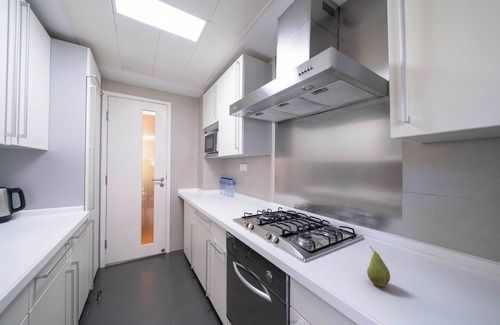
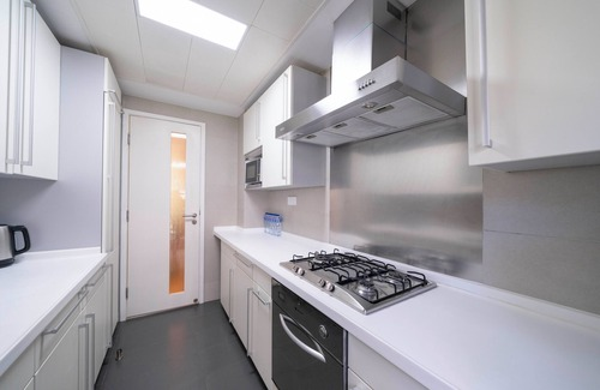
- fruit (378, 266)
